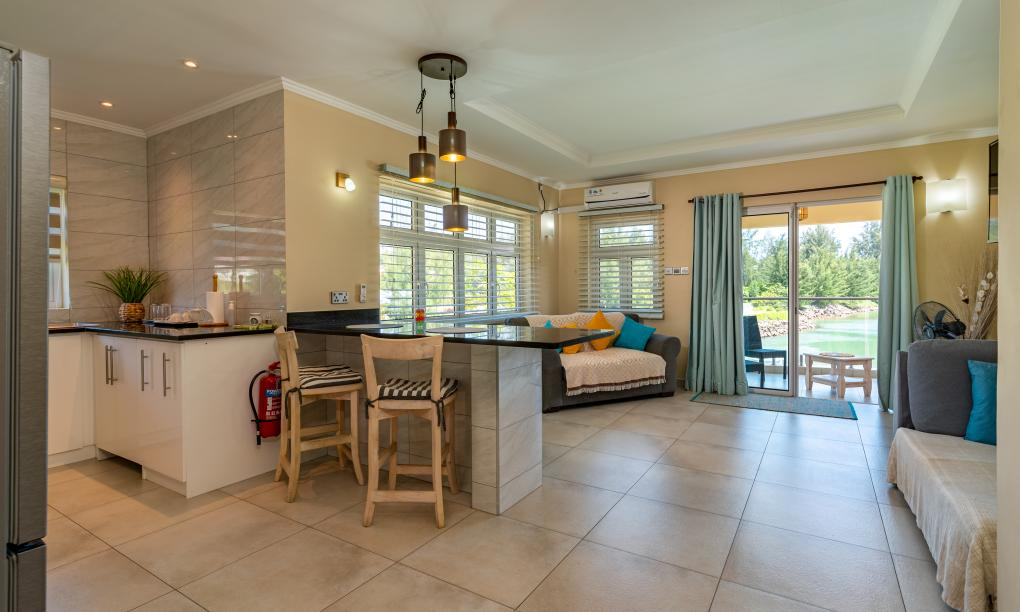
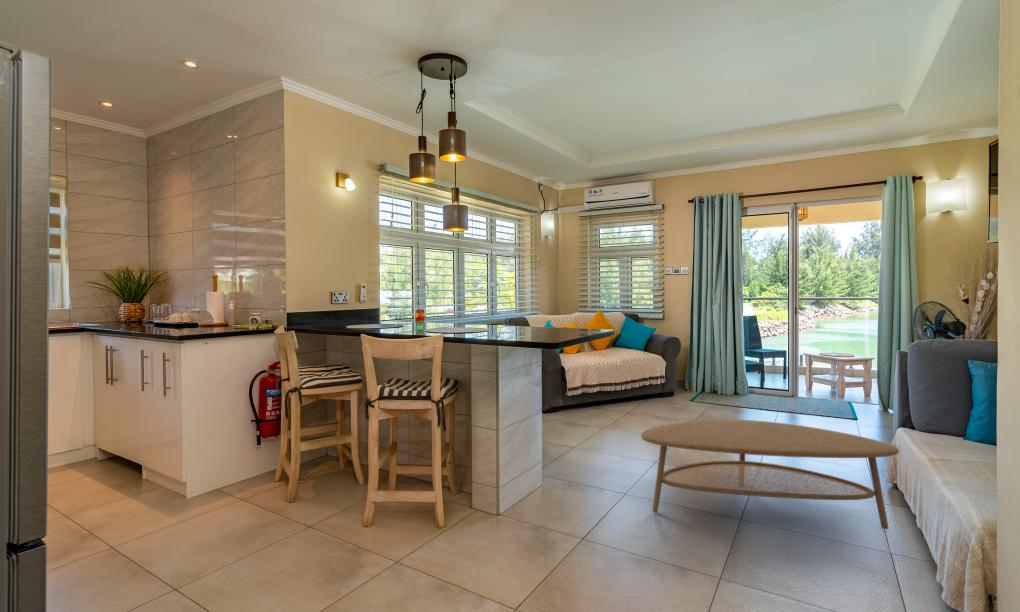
+ coffee table (755, 470)
